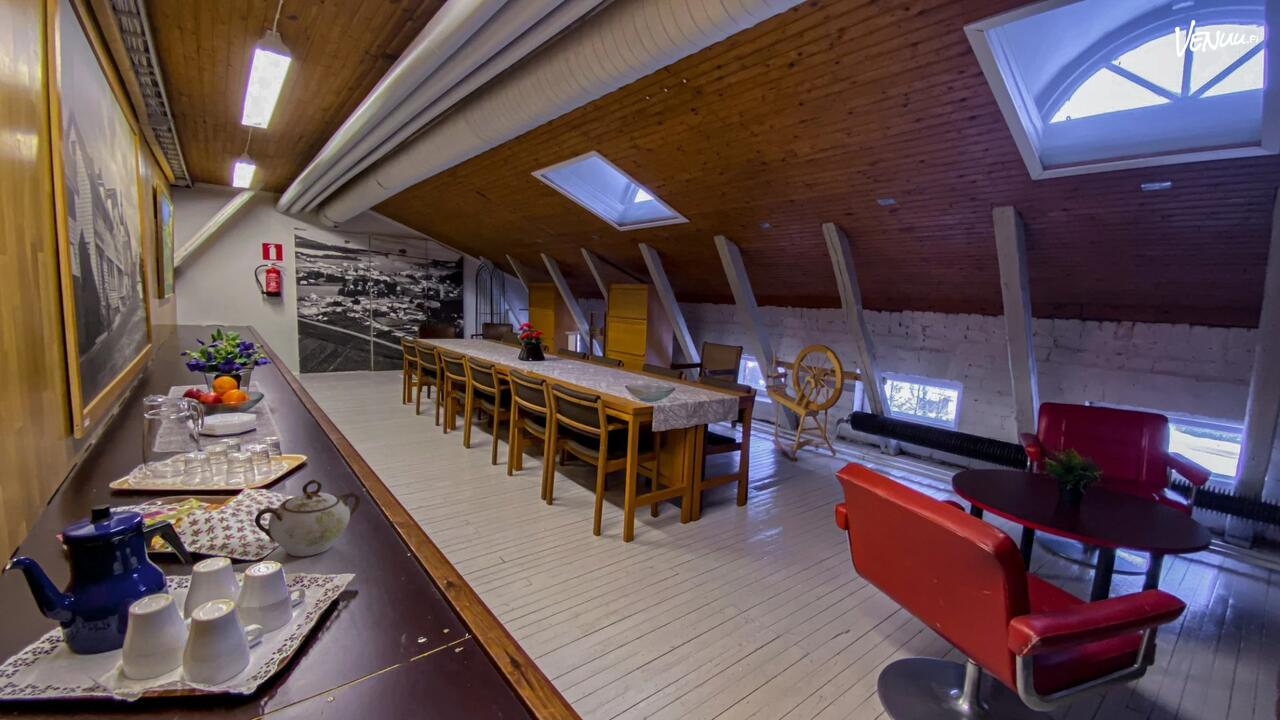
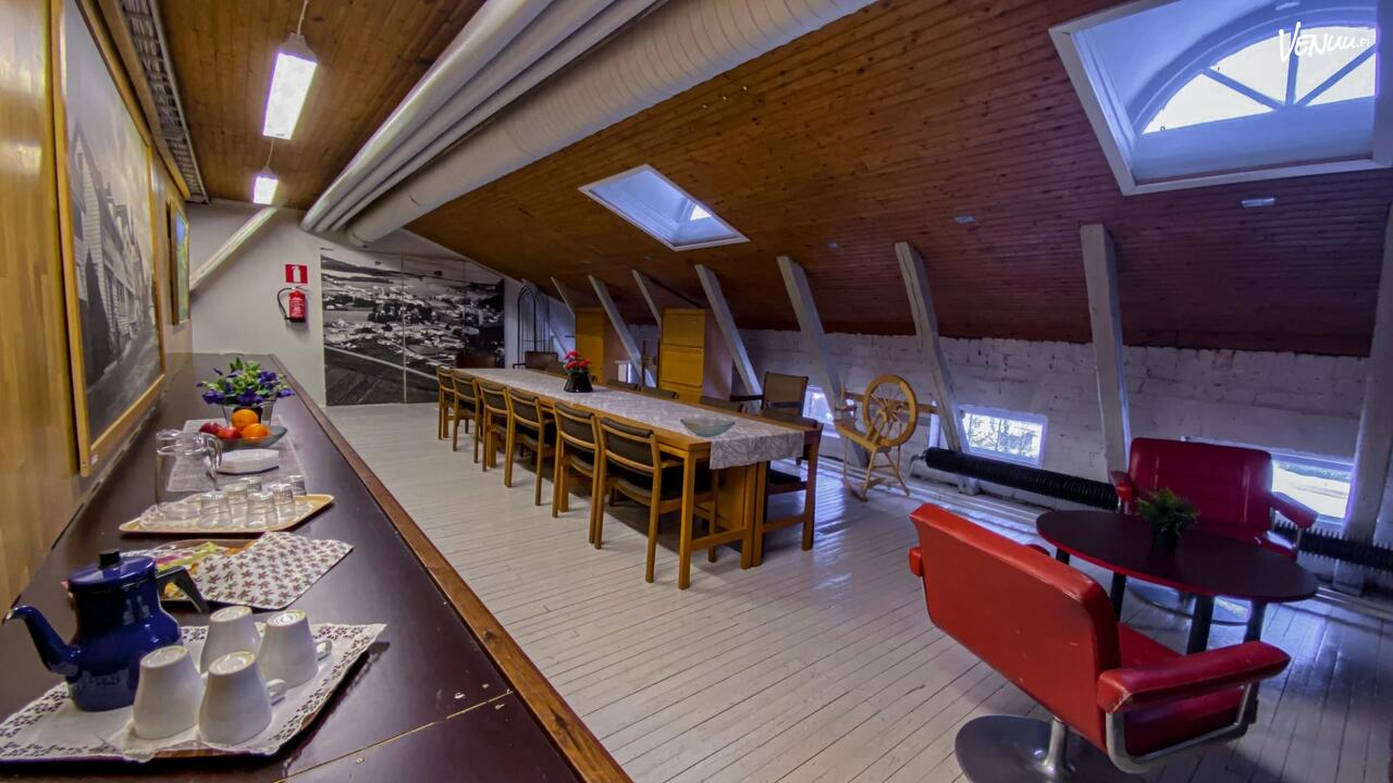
- sugar bowl (310, 514)
